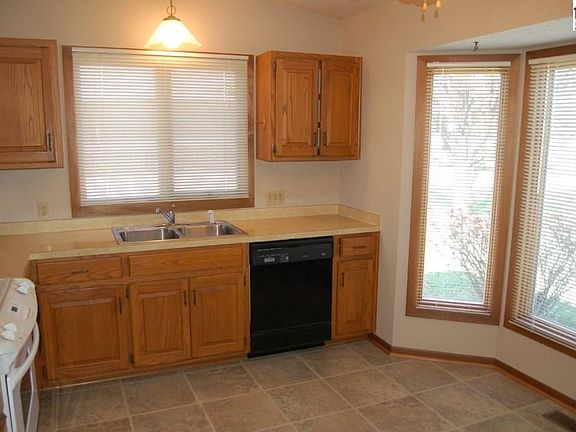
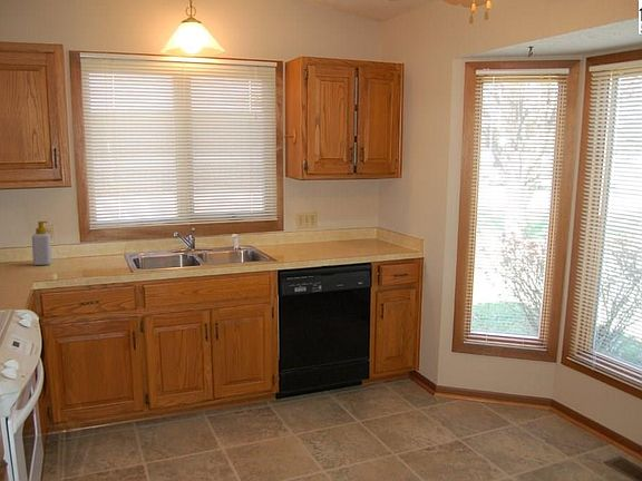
+ soap bottle (41, 243)
